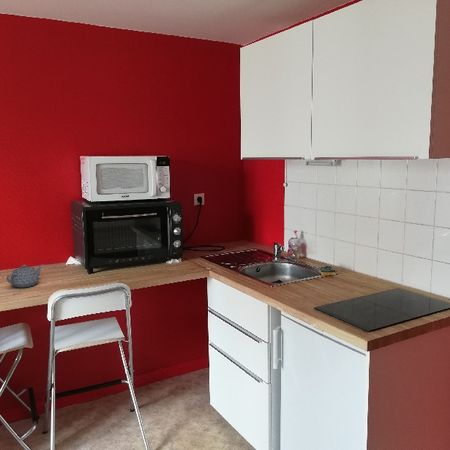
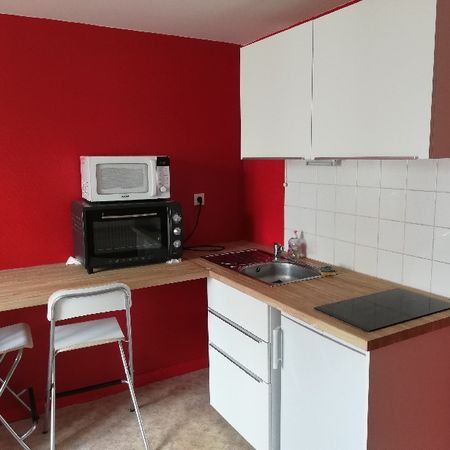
- teapot (25, 274)
